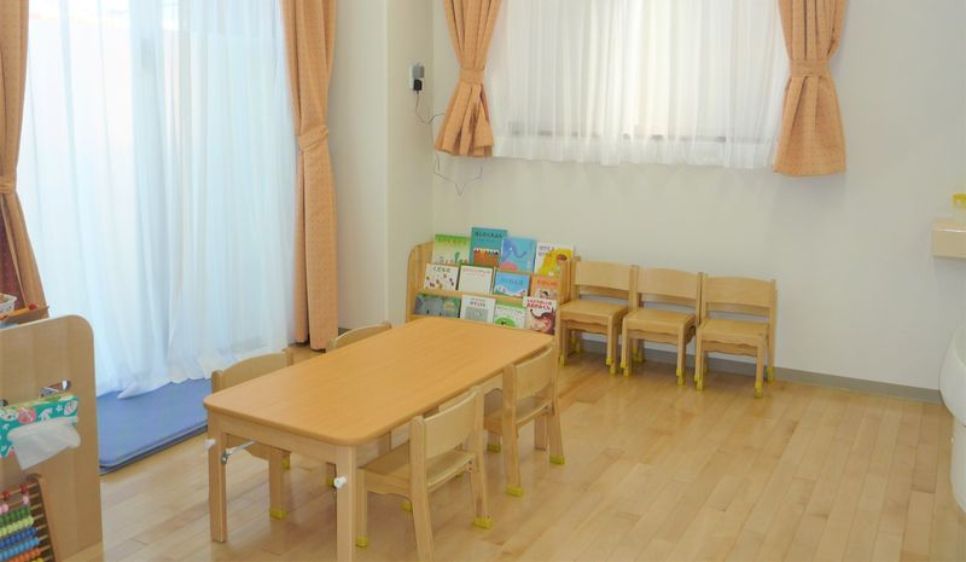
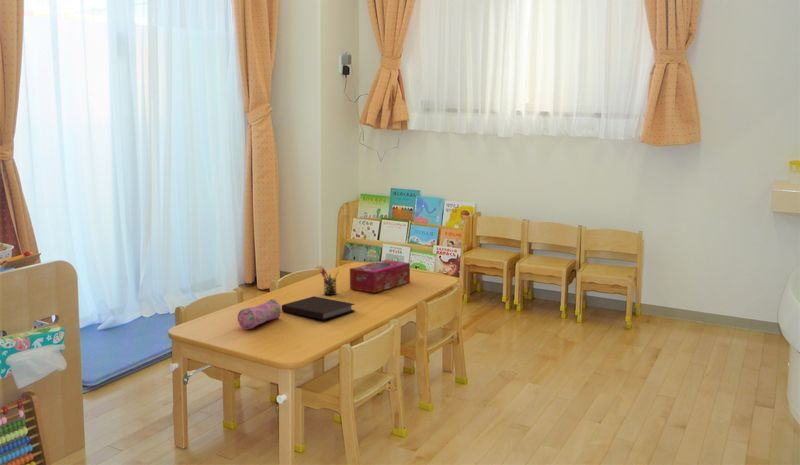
+ pencil case (260, 313)
+ pen holder (329, 281)
+ notebook (318, 307)
+ tissue box (380, 275)
